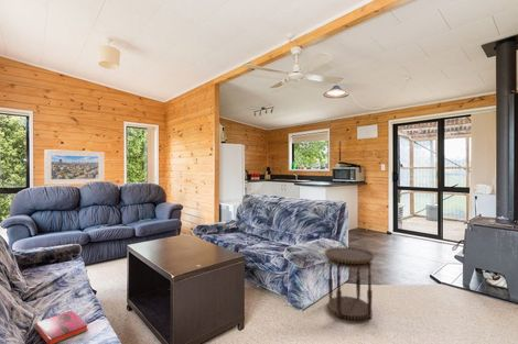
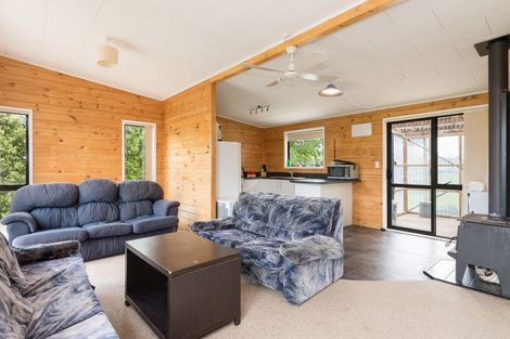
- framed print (75, 167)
- hardback book (61, 326)
- side table (356, 280)
